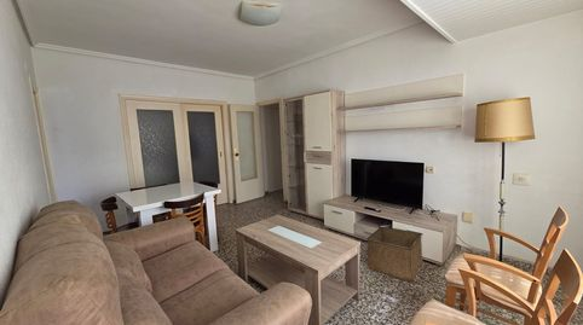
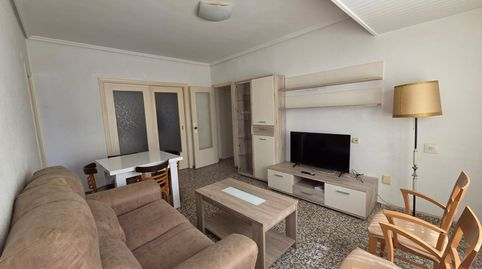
- storage bin (394, 250)
